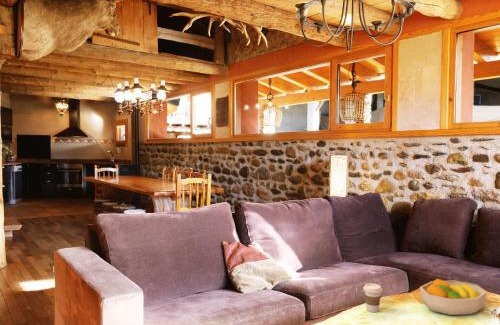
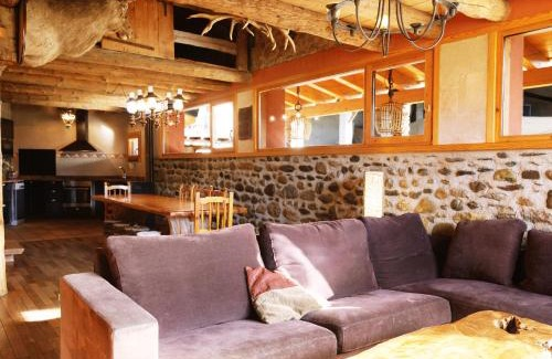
- fruit bowl (452, 294)
- coffee cup (372, 297)
